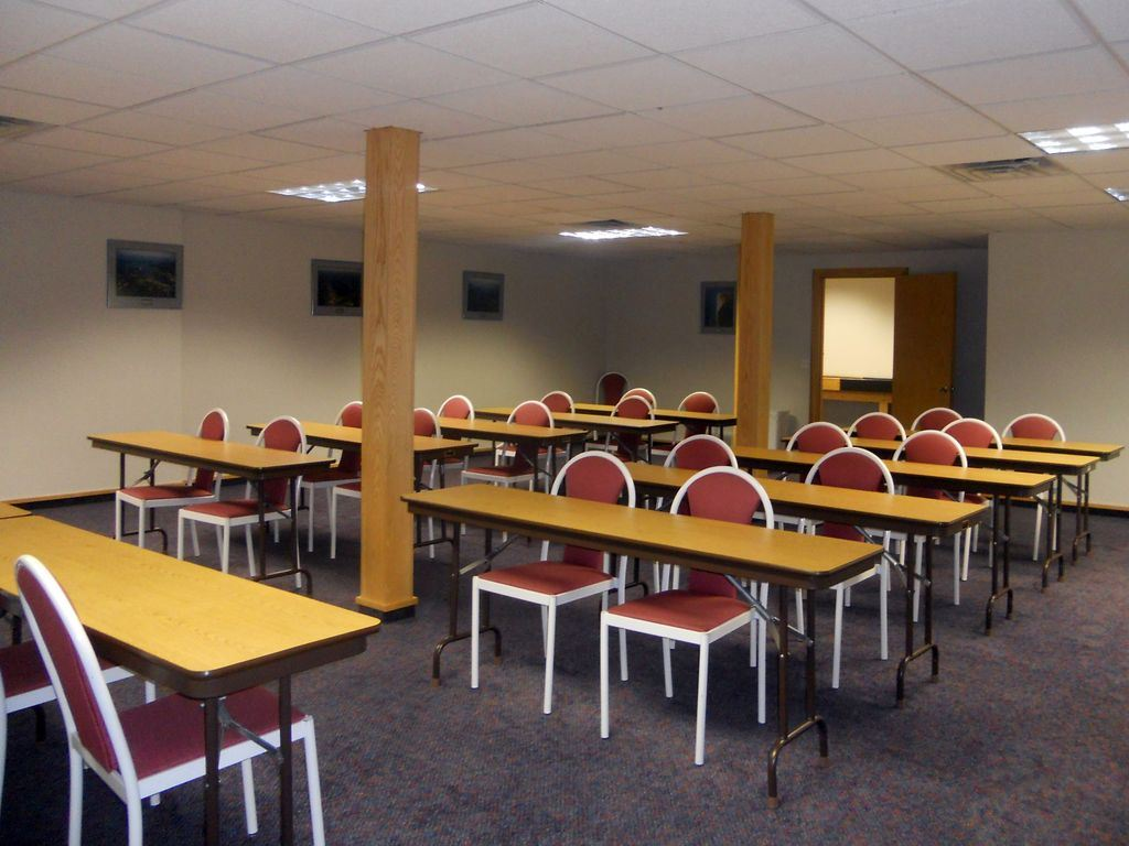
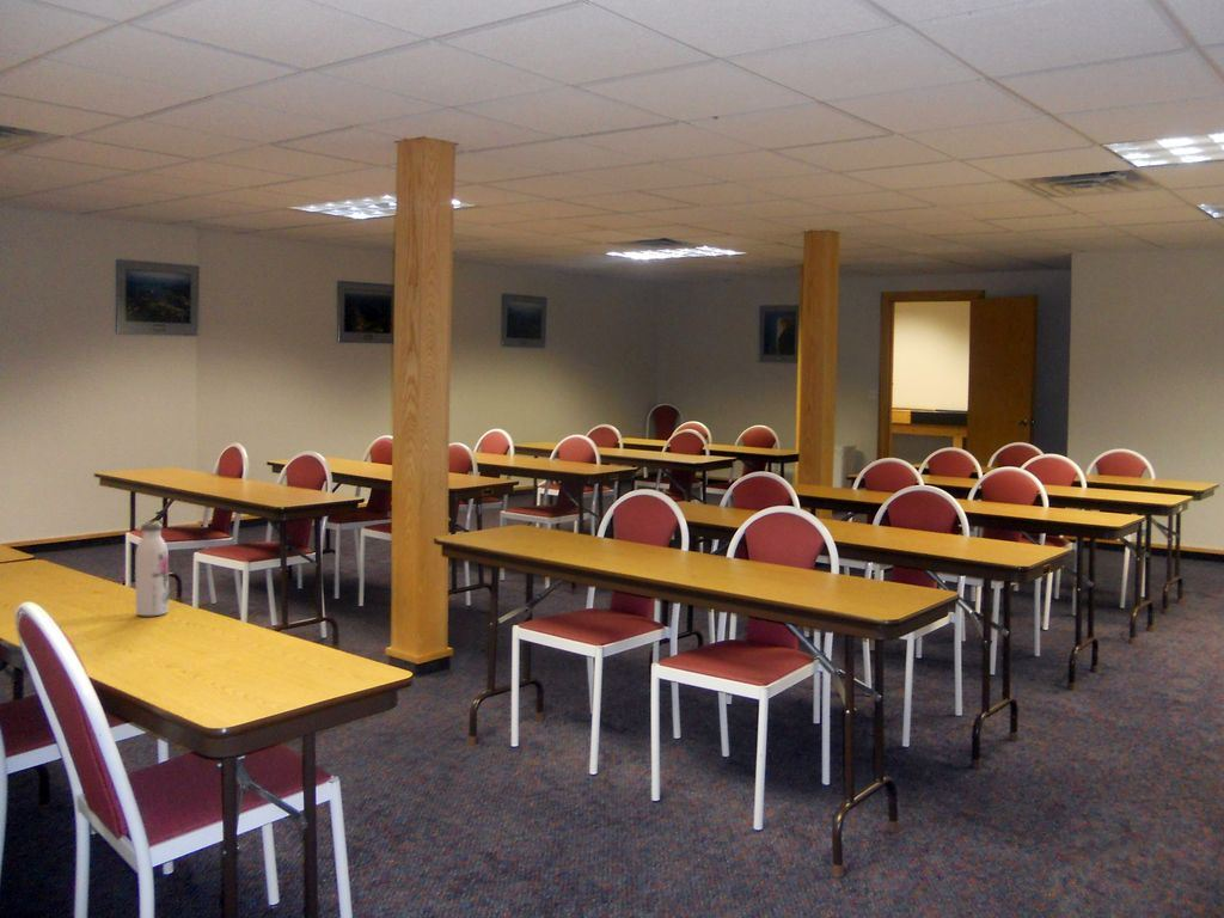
+ water bottle (152, 568)
